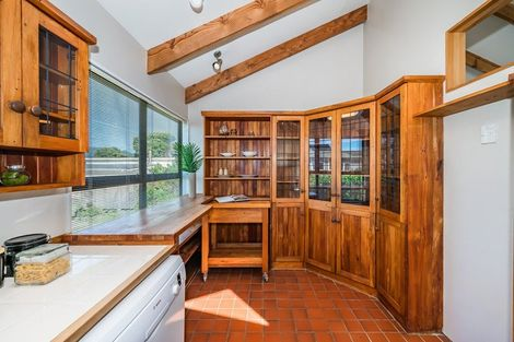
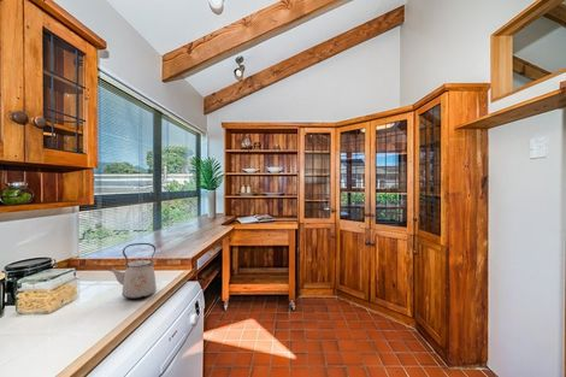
+ kettle (132, 270)
